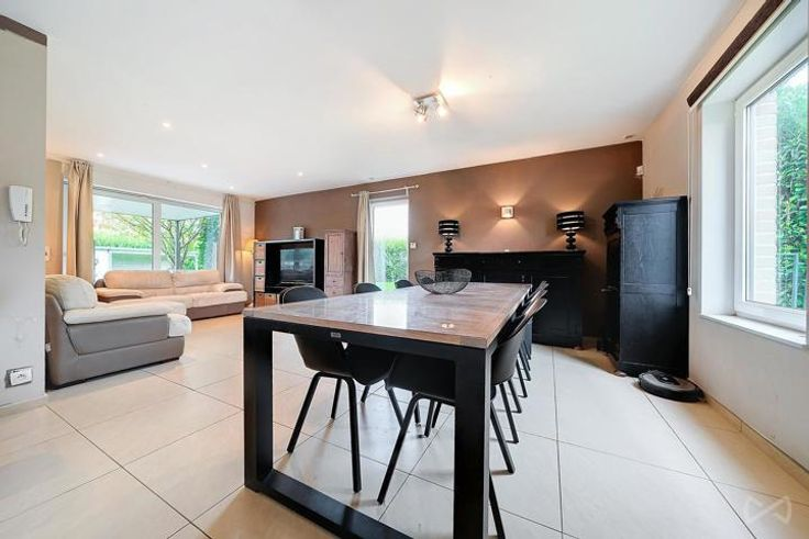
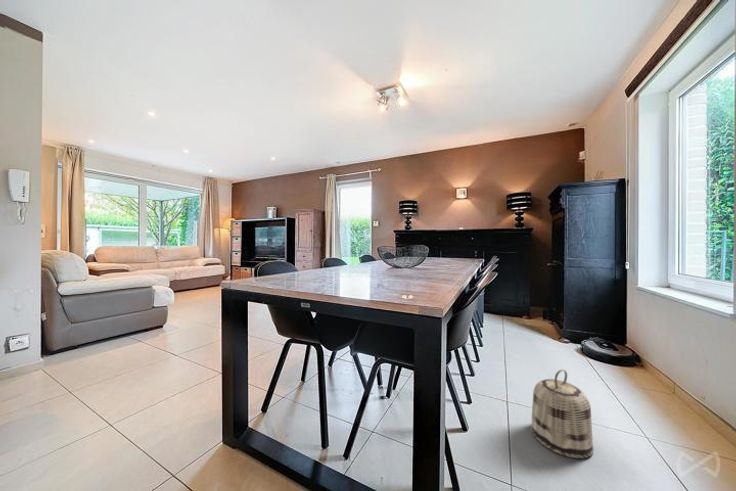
+ basket (560, 404)
